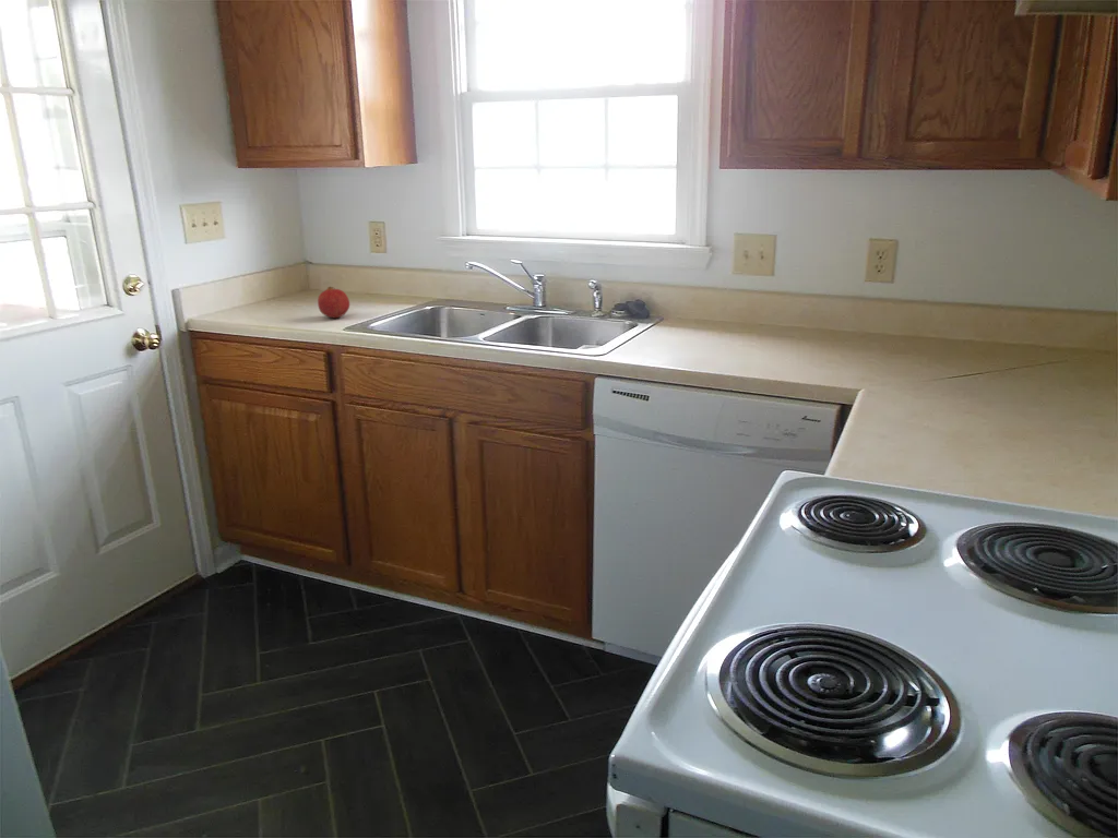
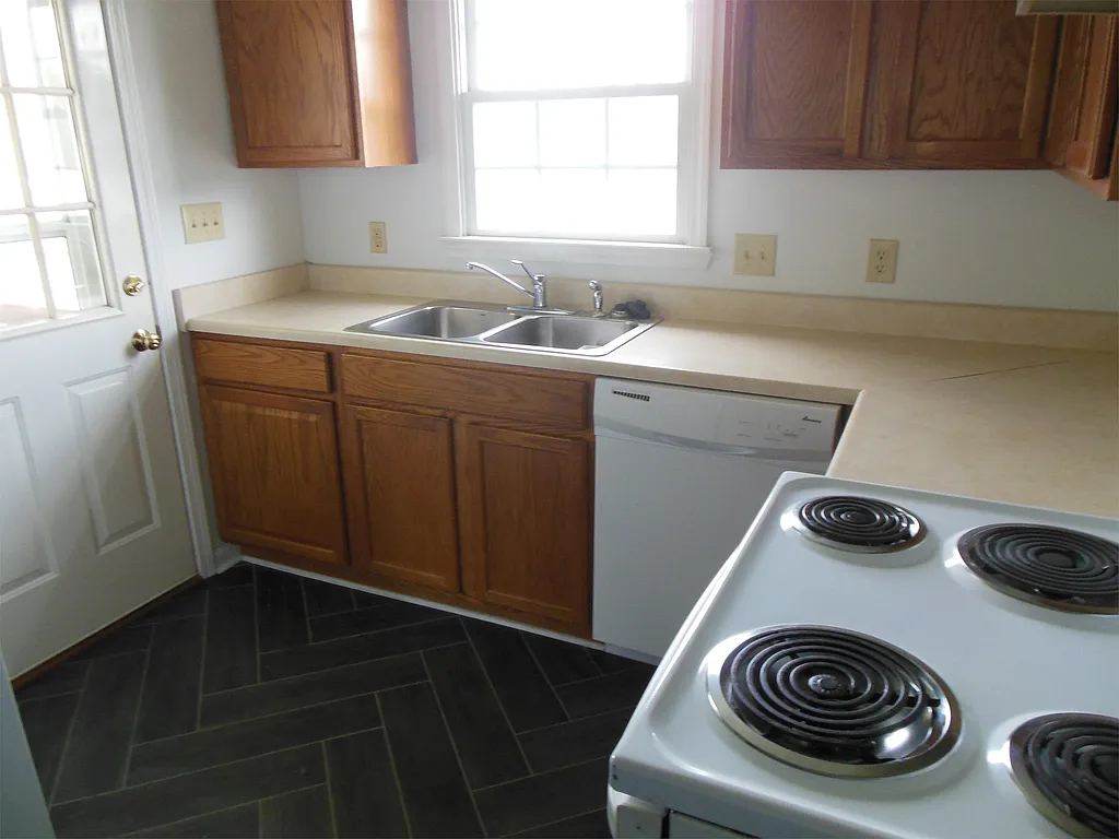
- fruit (333, 301)
